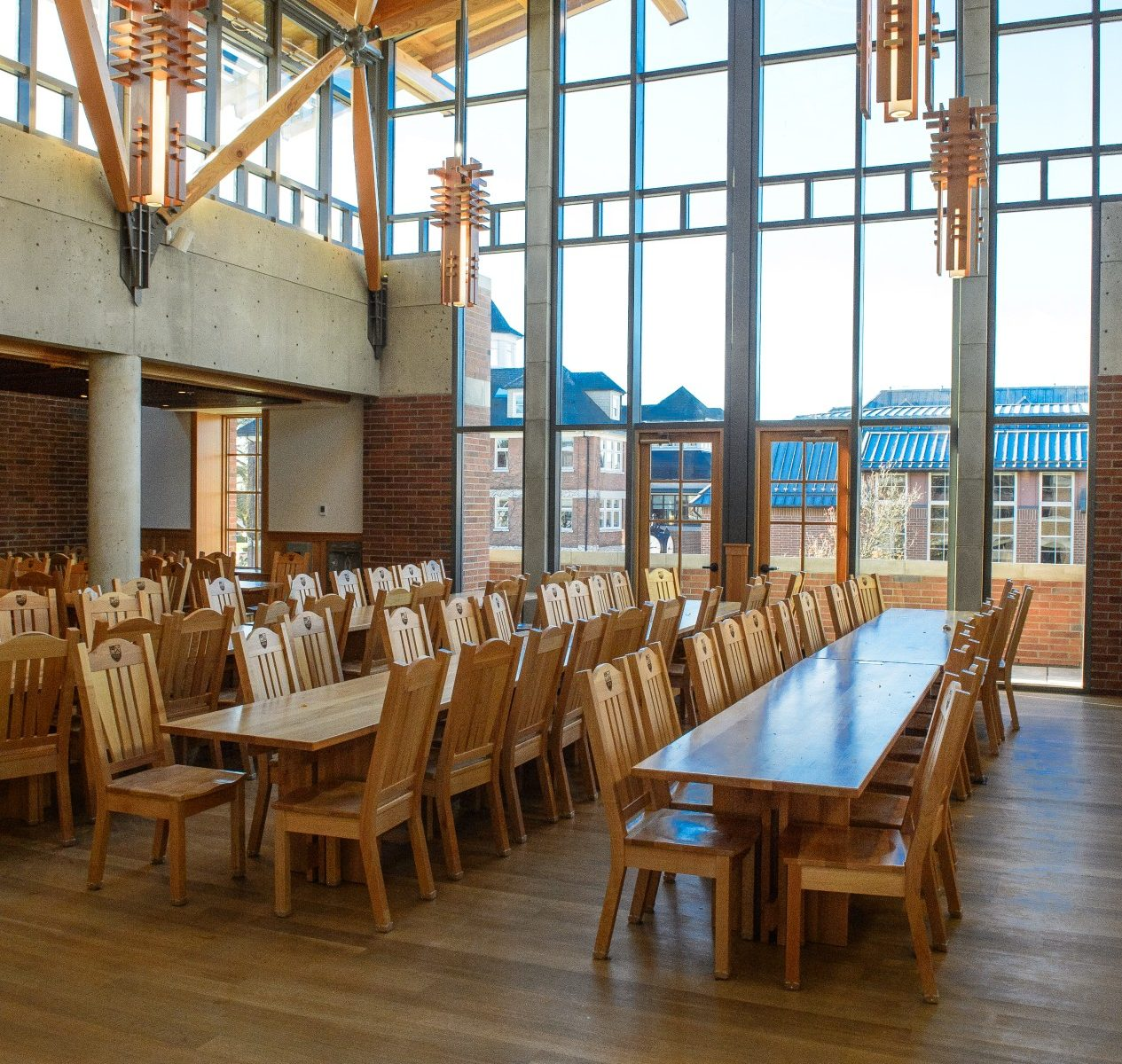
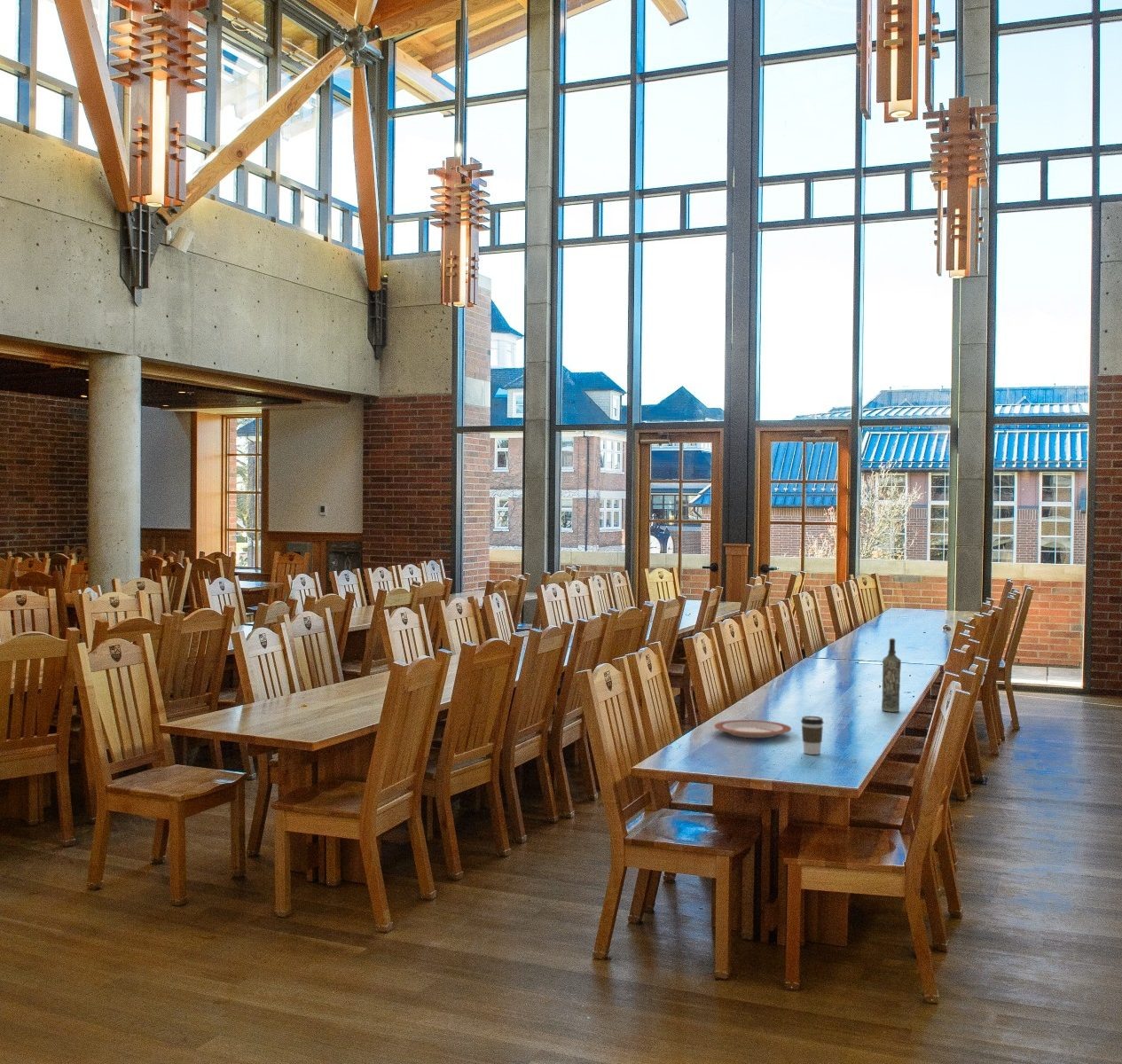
+ plate (752, 730)
+ coffee cup (812, 735)
+ bottle (891, 674)
